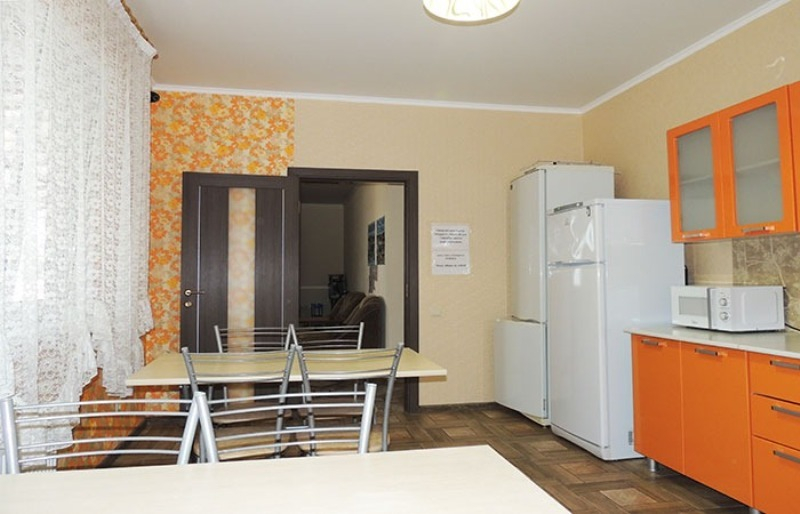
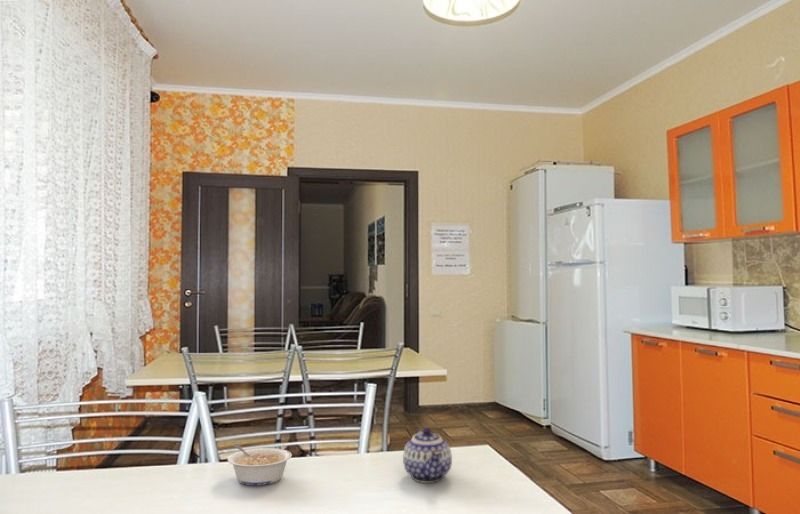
+ teapot (427, 452)
+ legume (257, 465)
